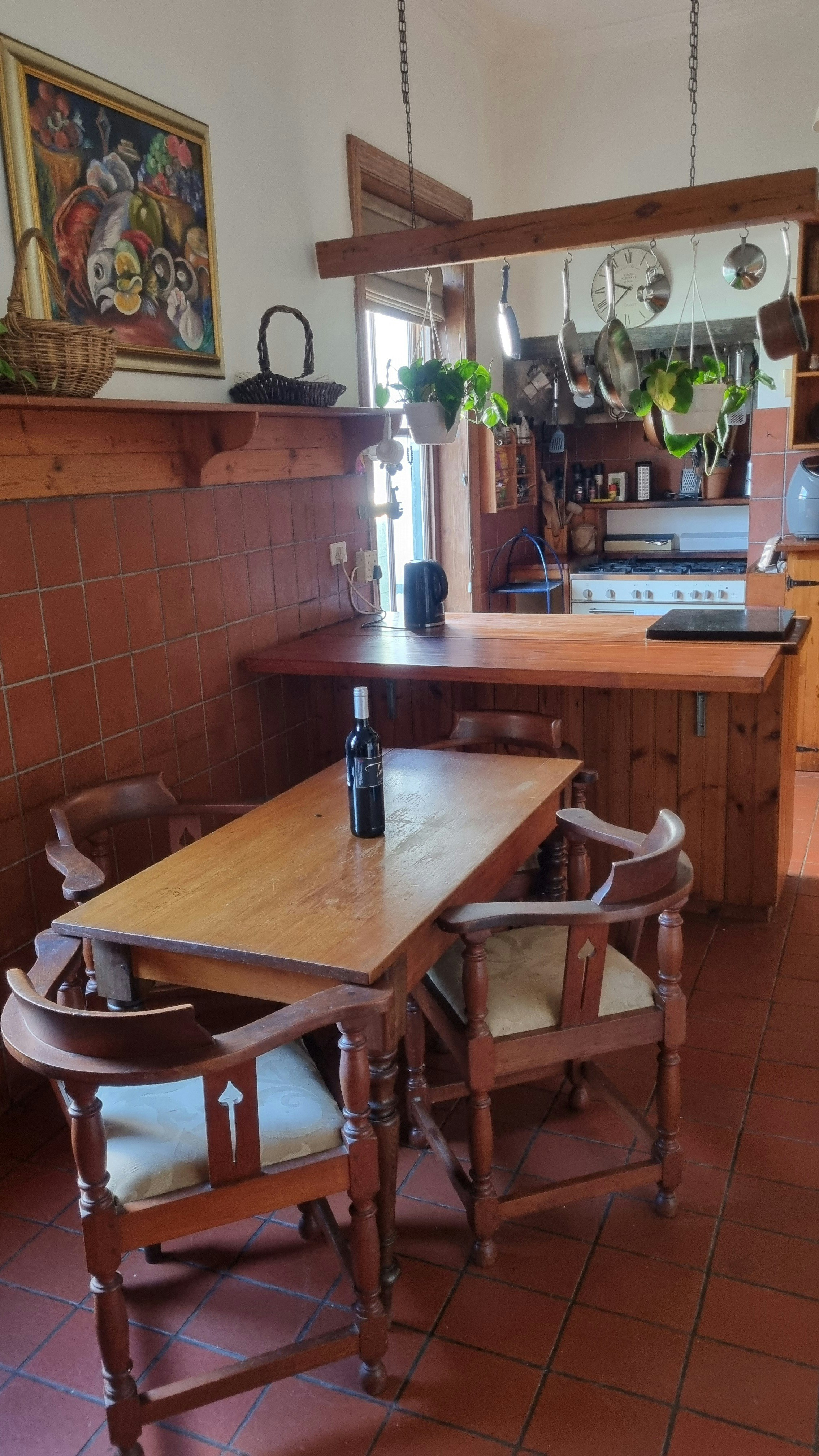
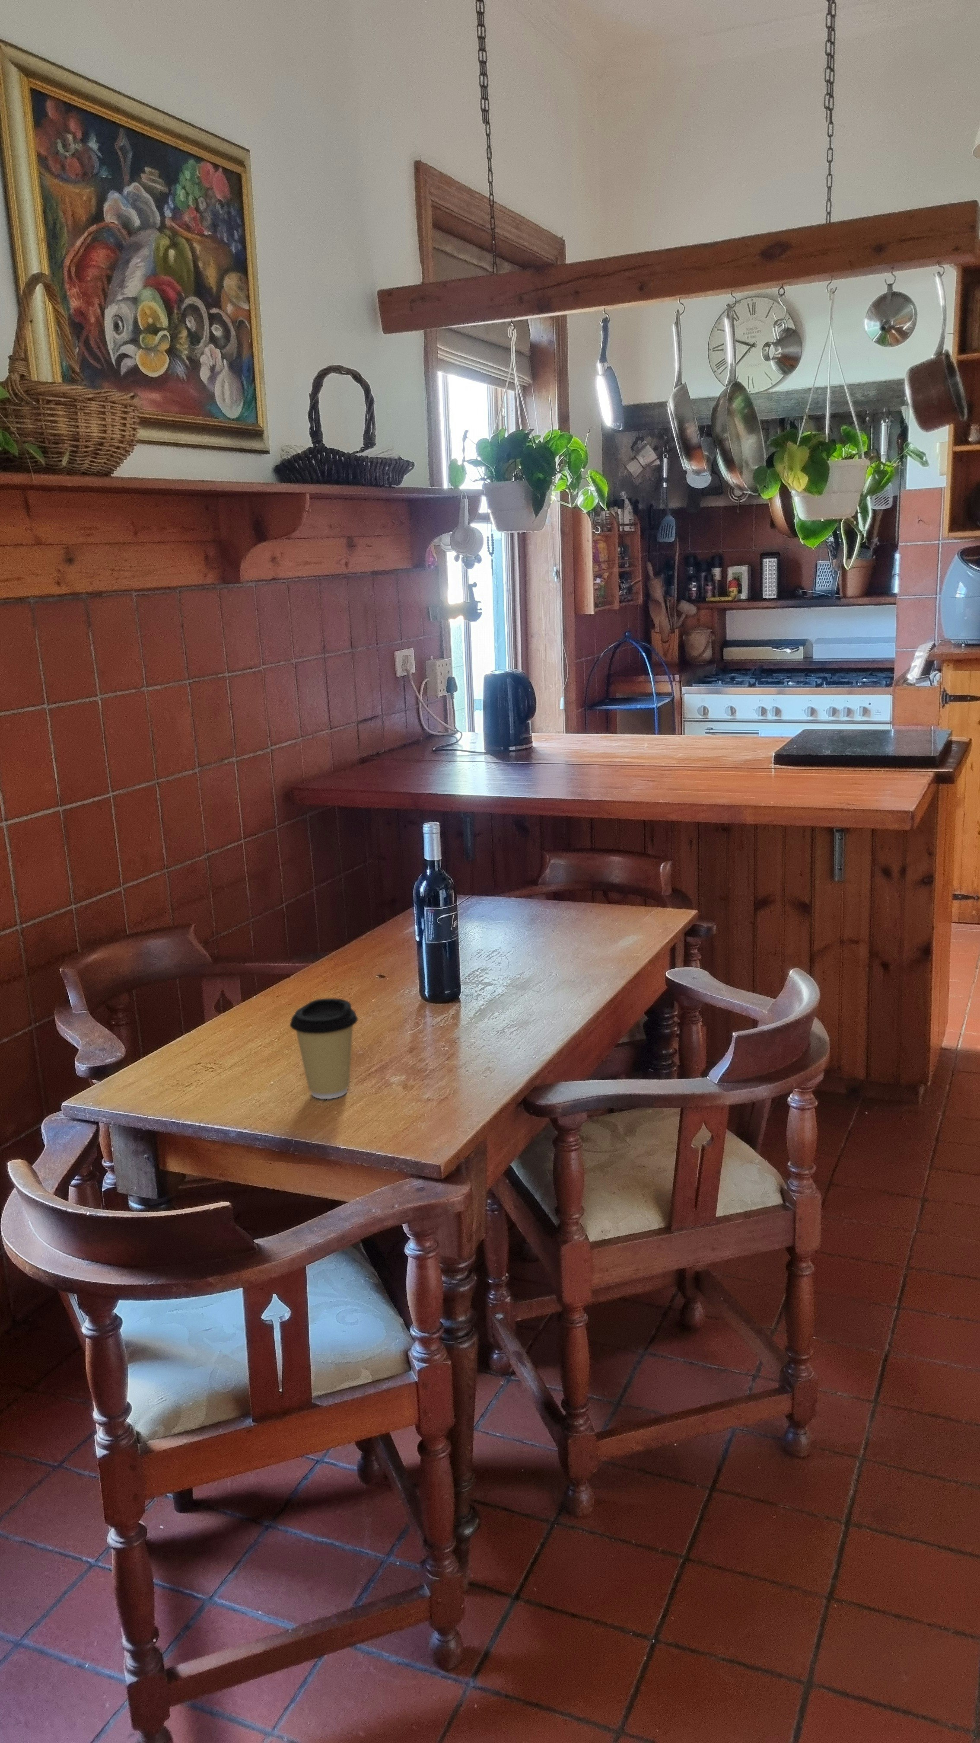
+ coffee cup (325, 1050)
